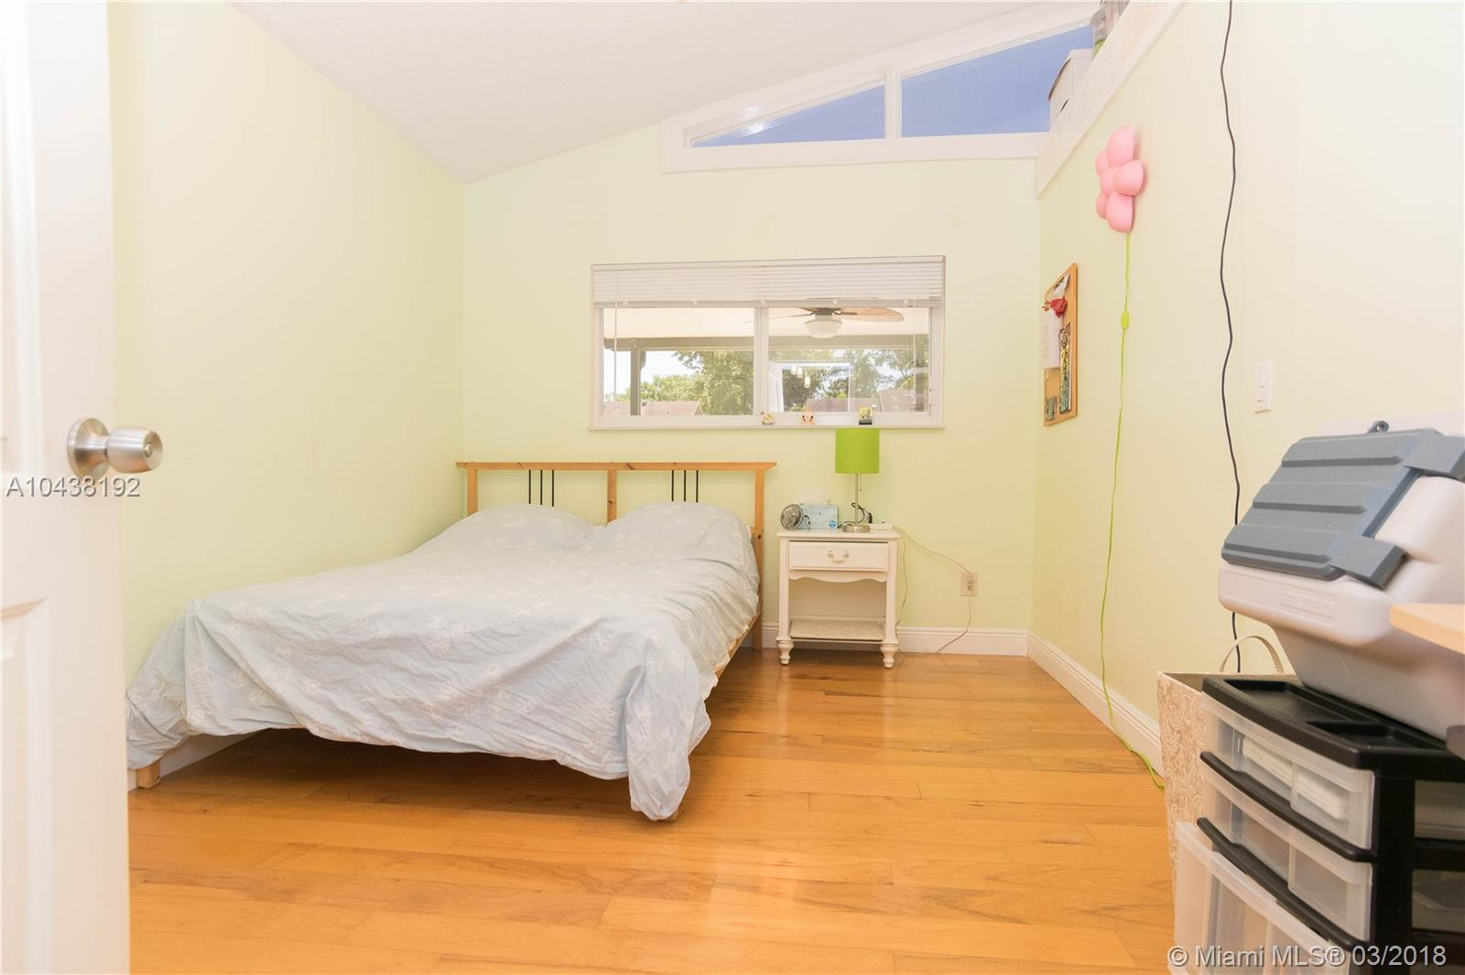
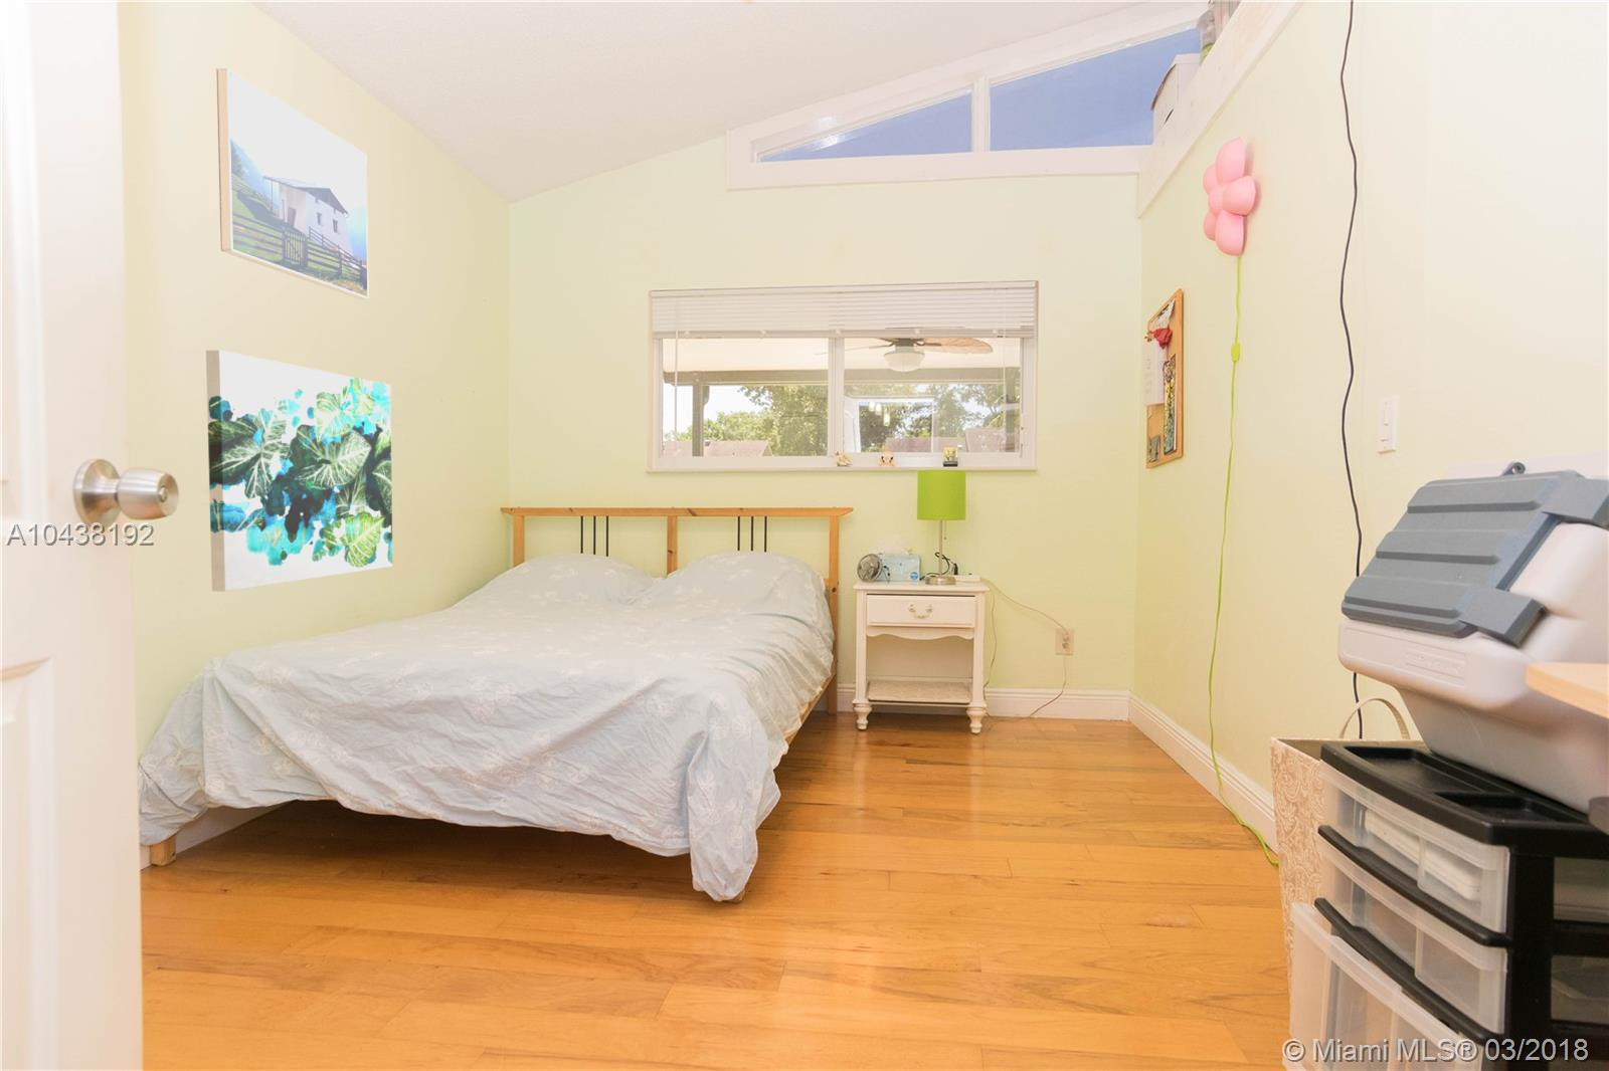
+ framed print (300, 197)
+ wall art (312, 473)
